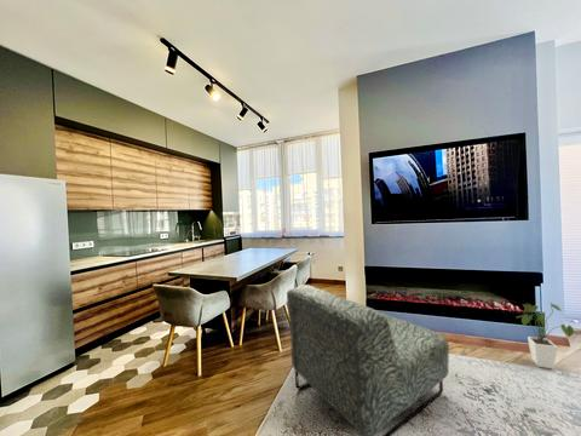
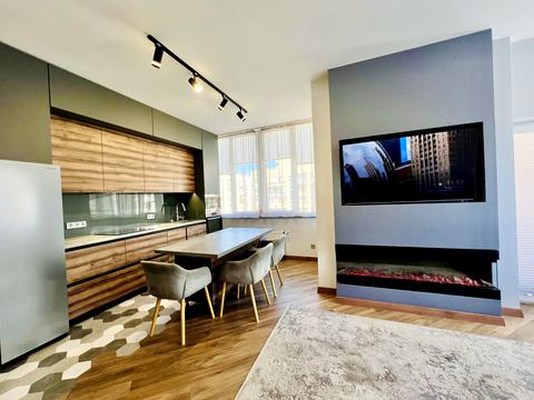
- house plant (546, 335)
- armchair (364, 338)
